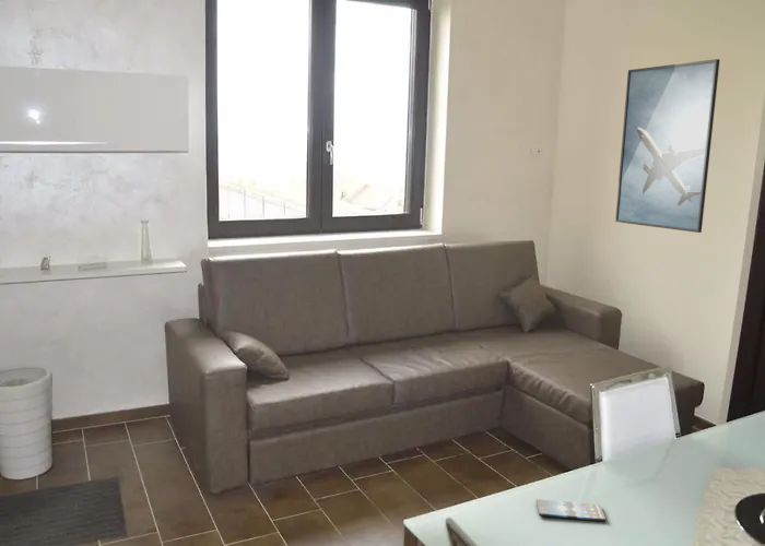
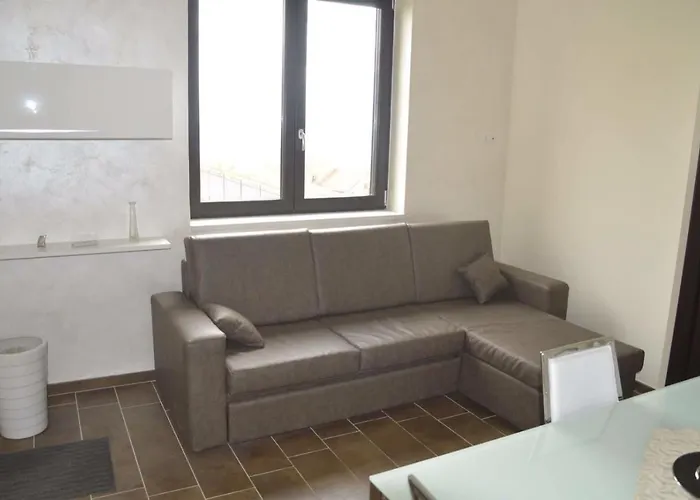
- smartphone (569, 509)
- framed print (662, 147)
